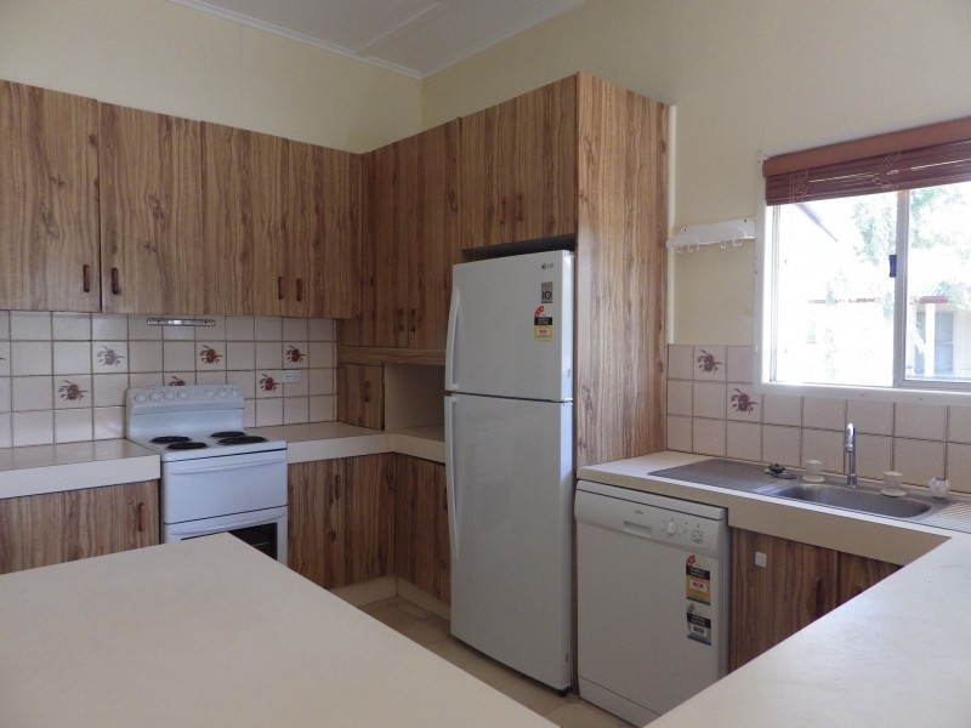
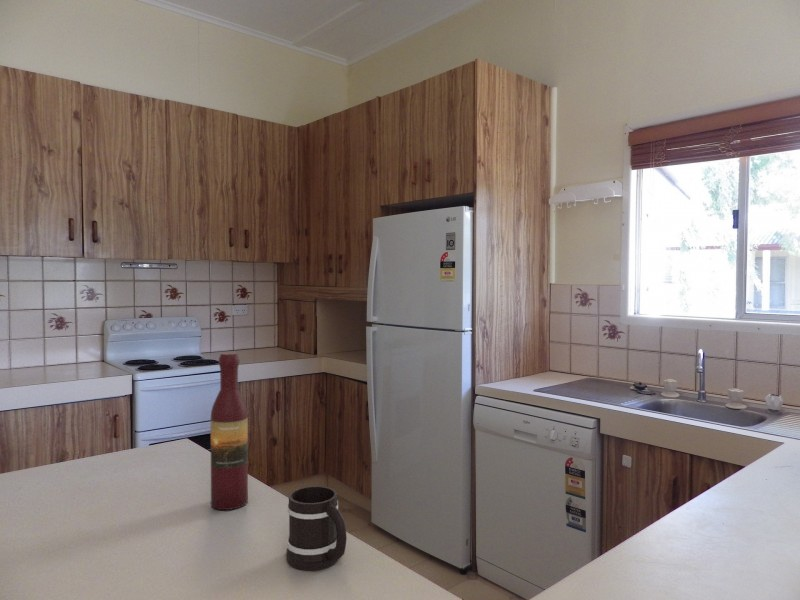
+ mug (319, 528)
+ wine bottle (229, 428)
